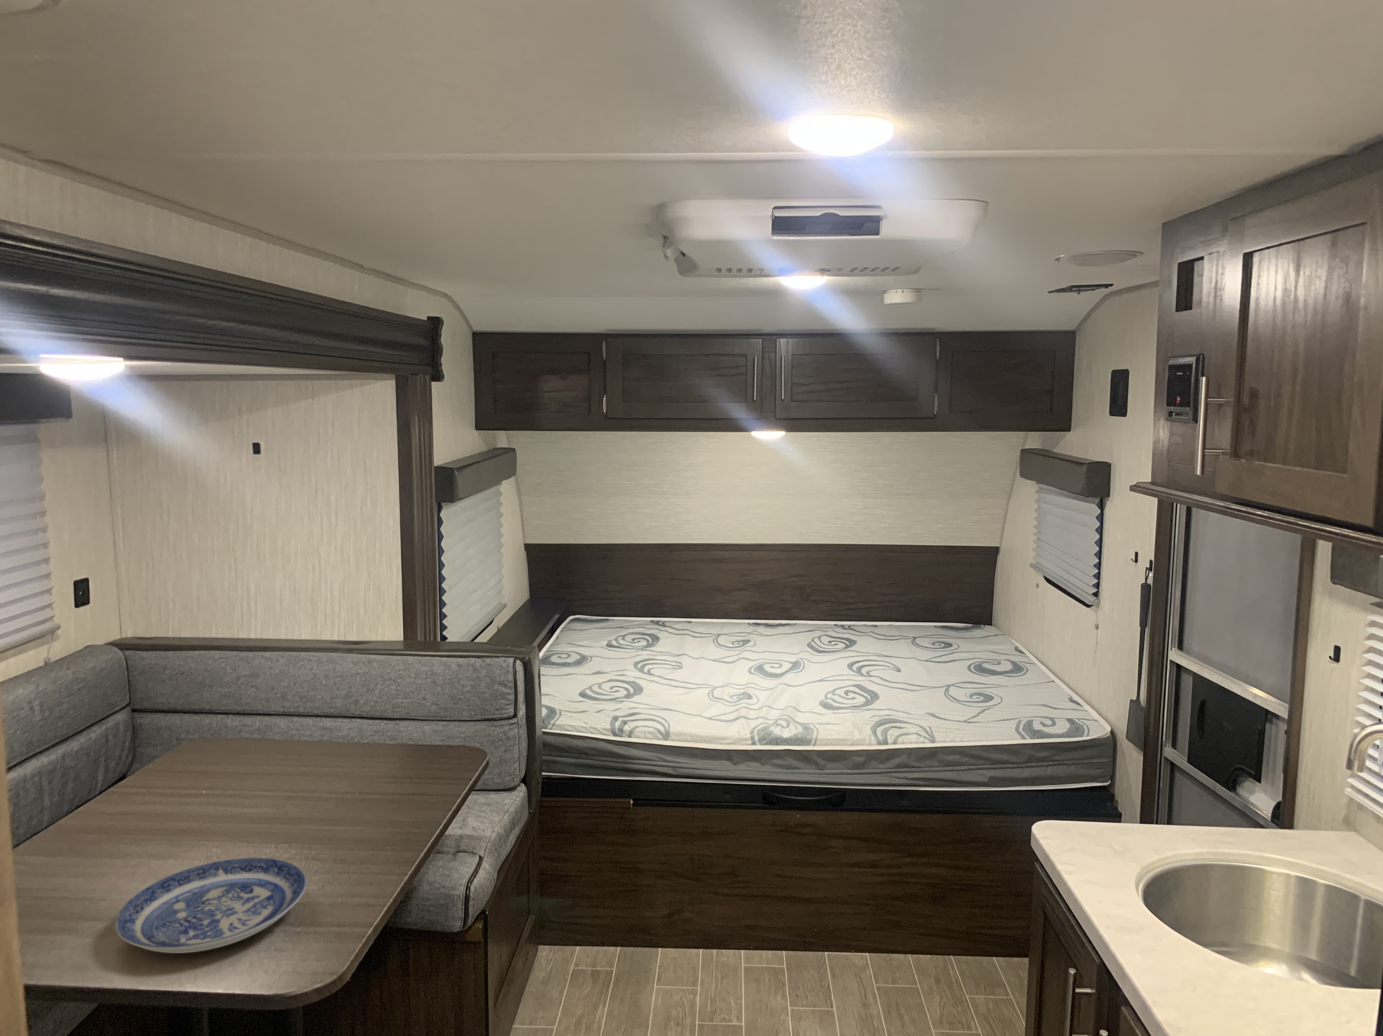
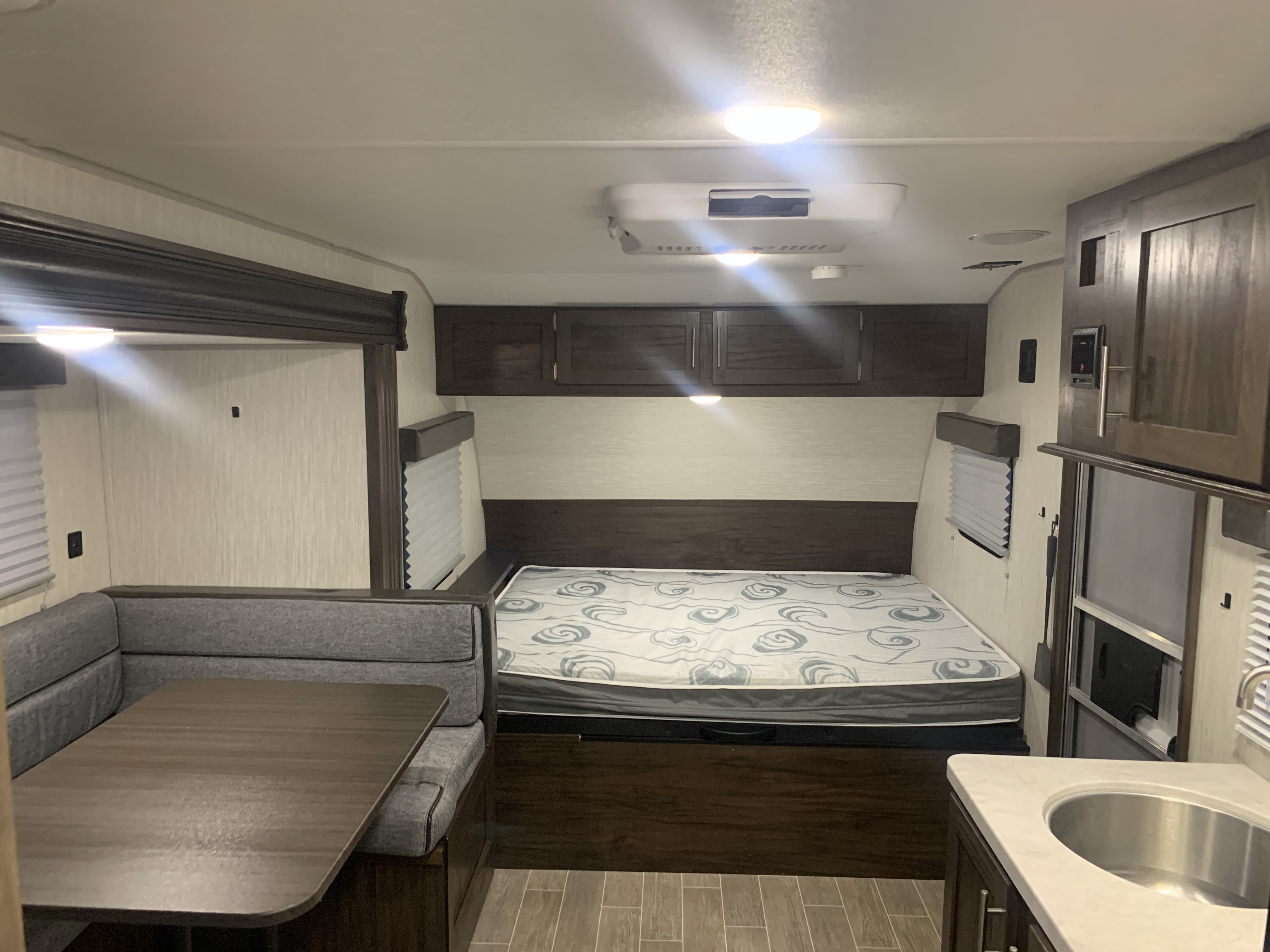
- plate (216, 910)
